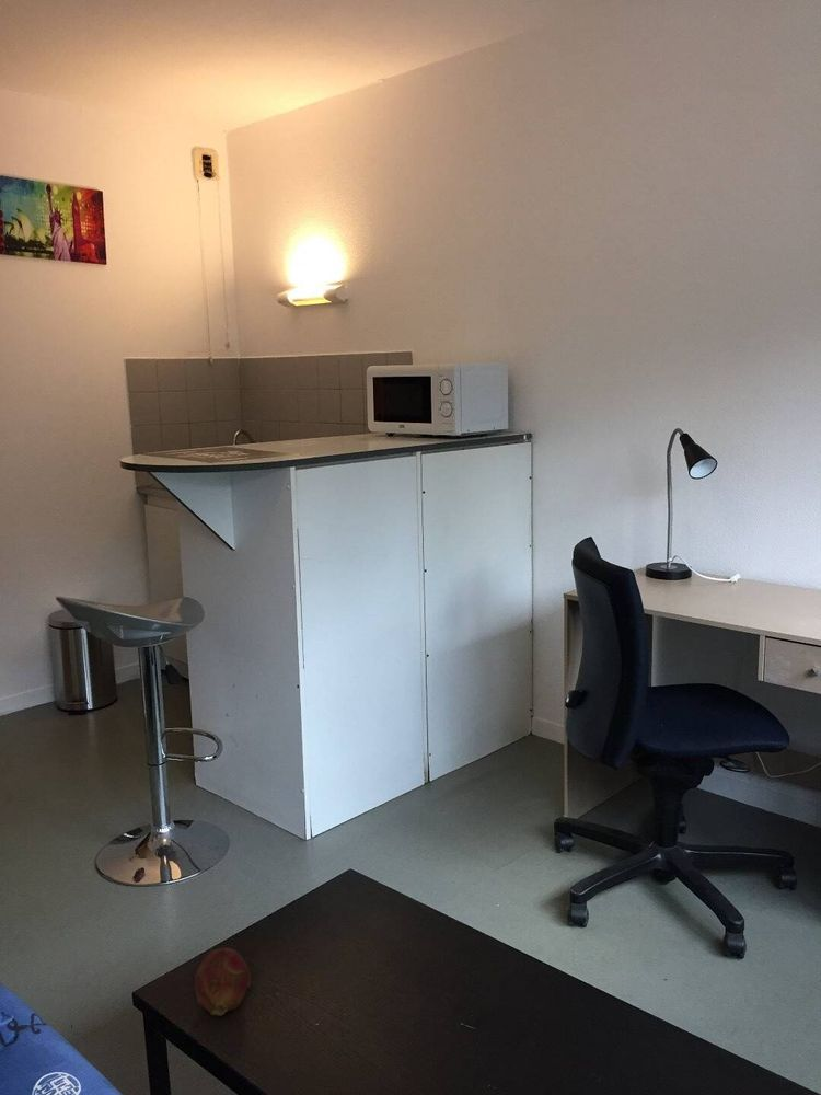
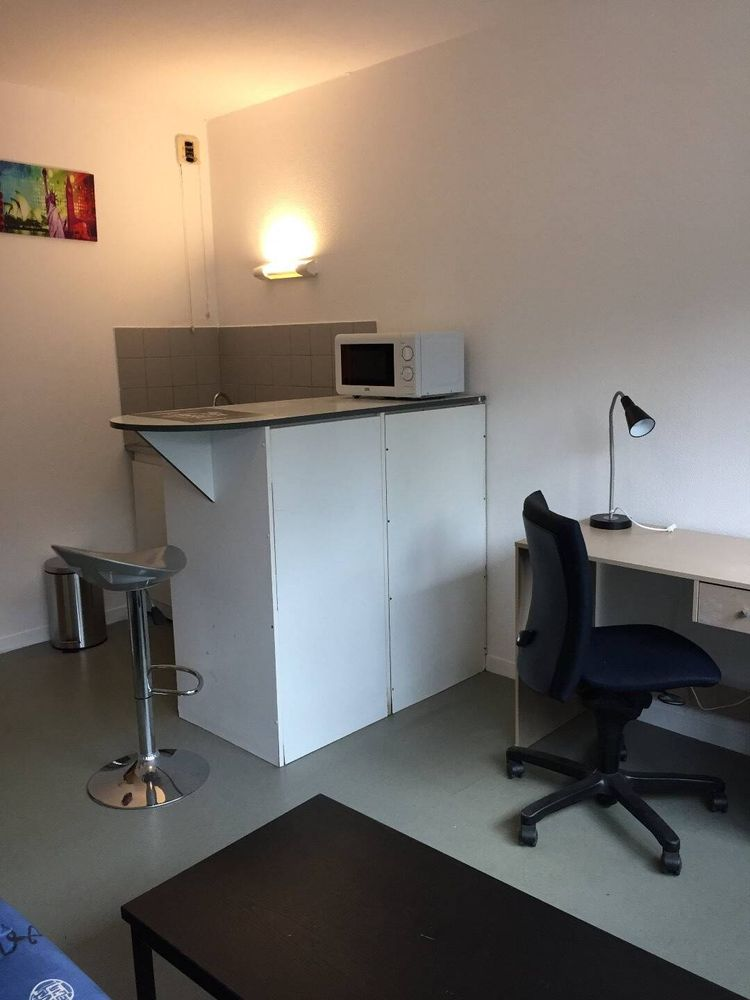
- fruit (223, 976)
